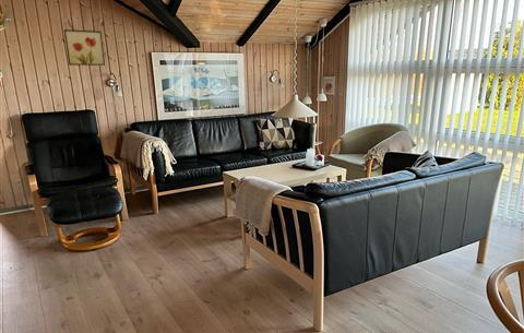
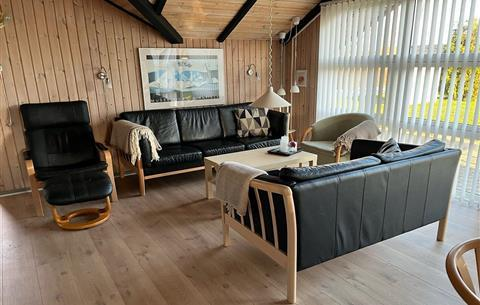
- wall art (84, 48)
